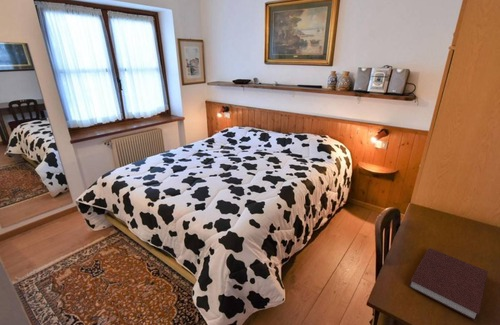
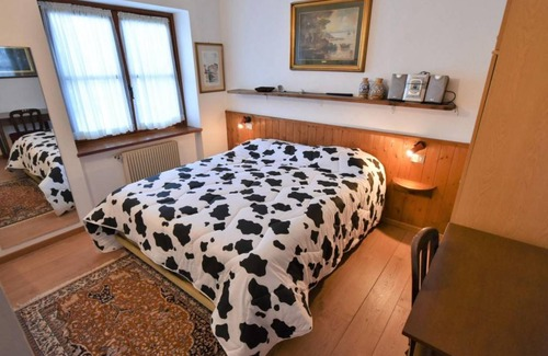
- notebook (448, 278)
